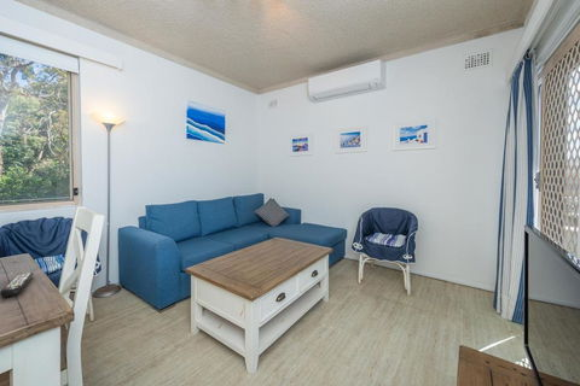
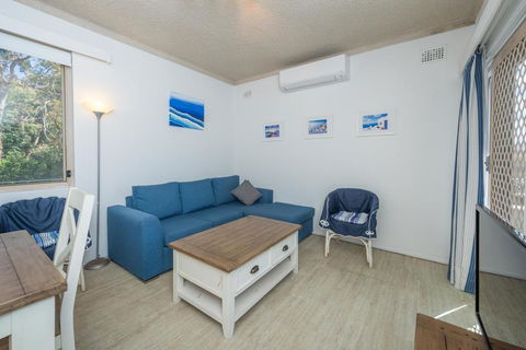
- remote control (18, 282)
